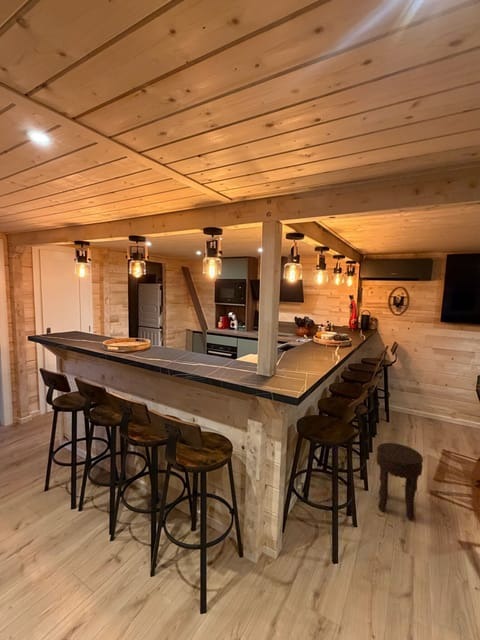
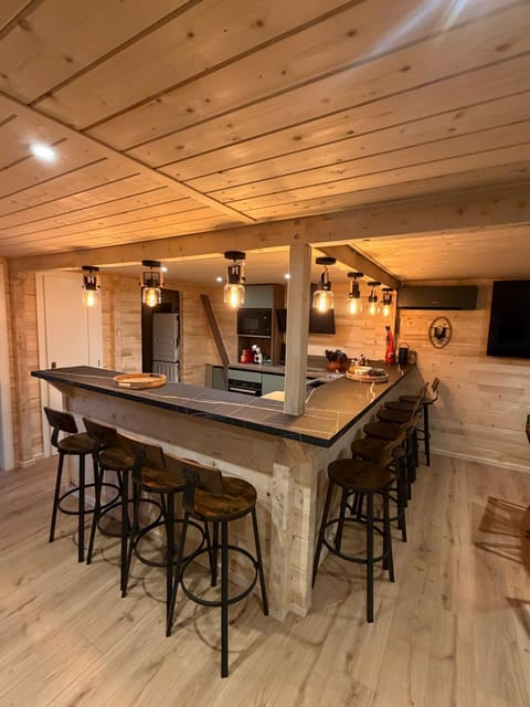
- side table (397, 476)
